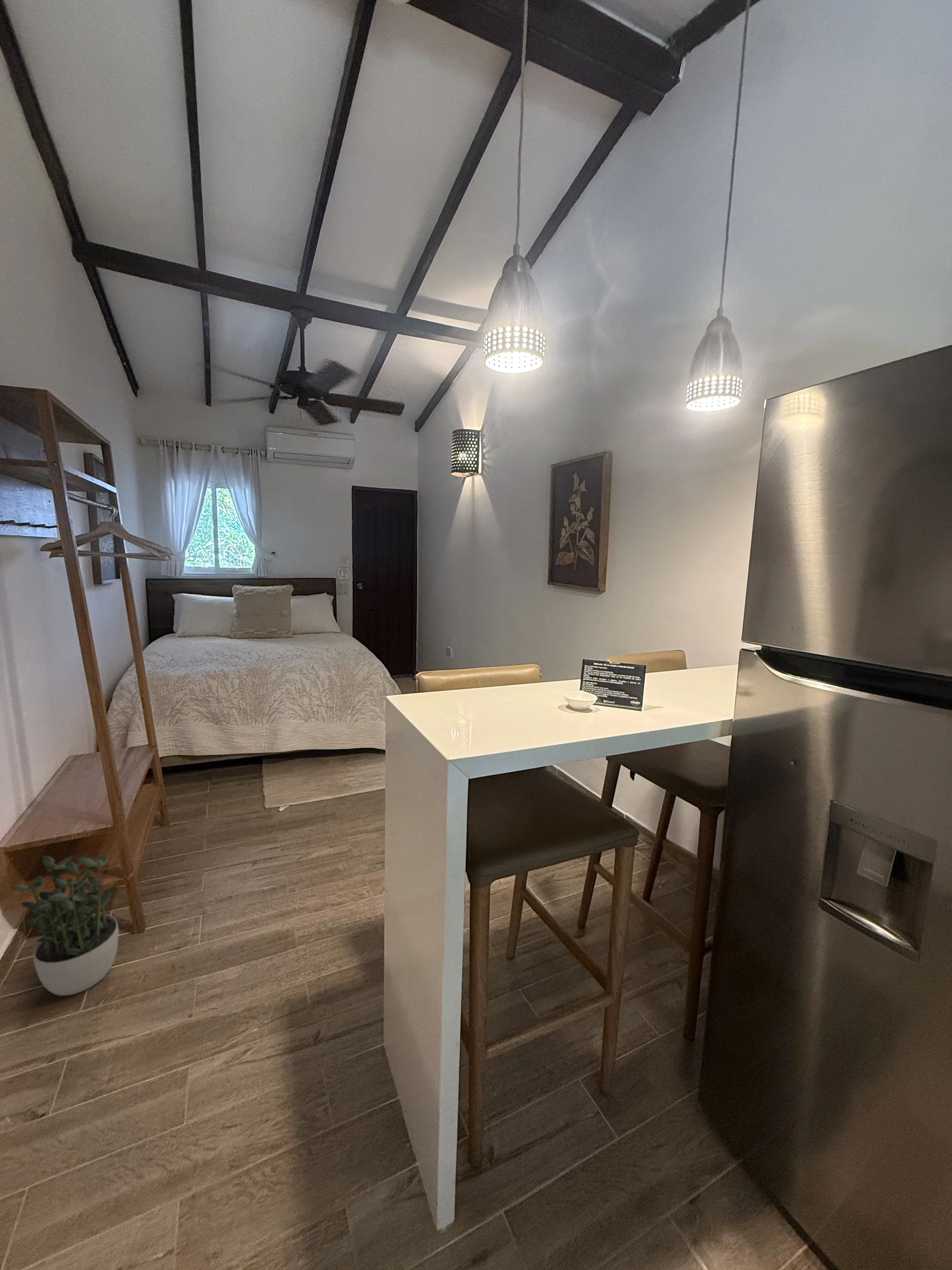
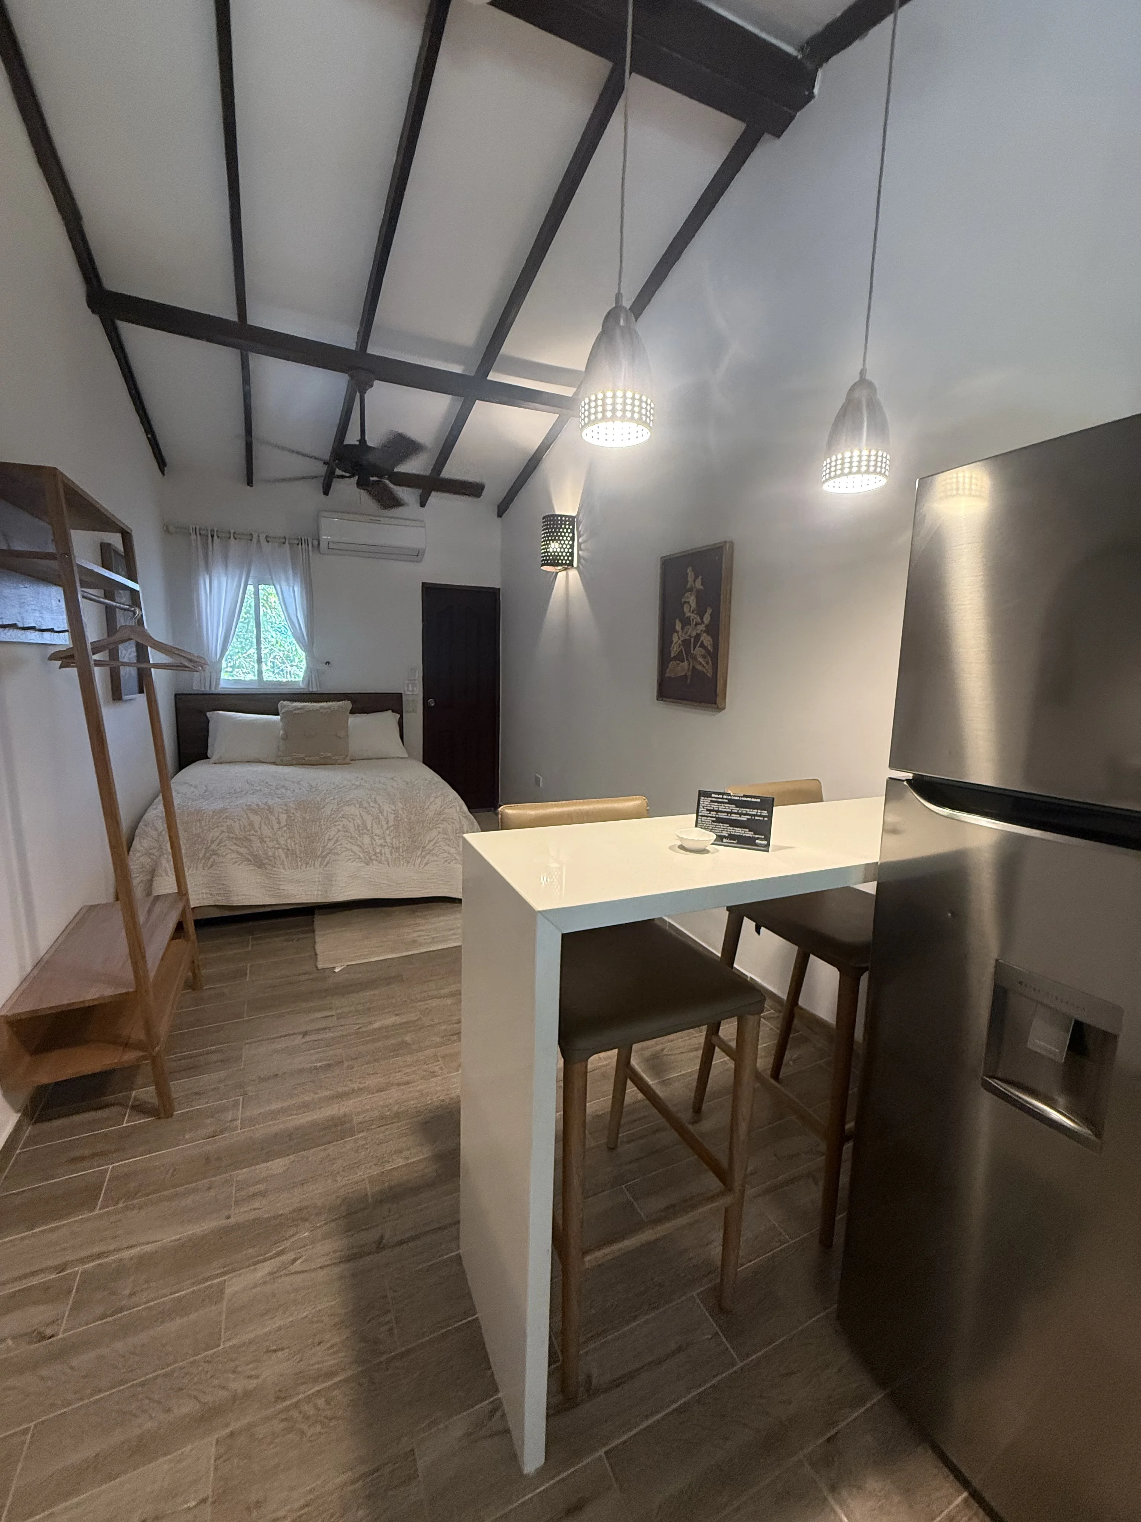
- potted plant (71, 920)
